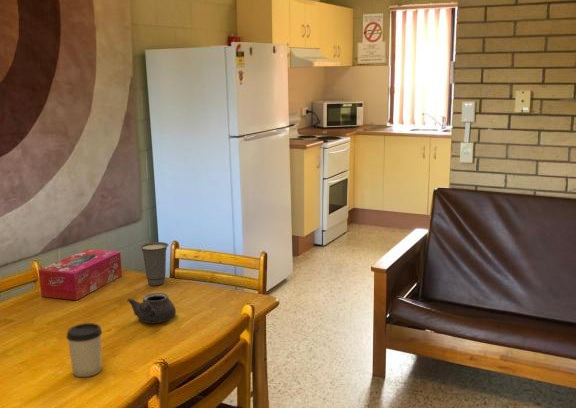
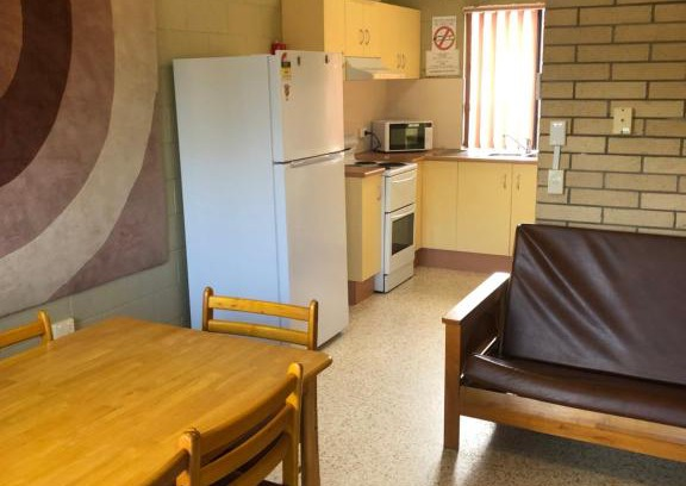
- cup (155, 264)
- cup (85, 349)
- tissue box (82, 272)
- teapot (150, 308)
